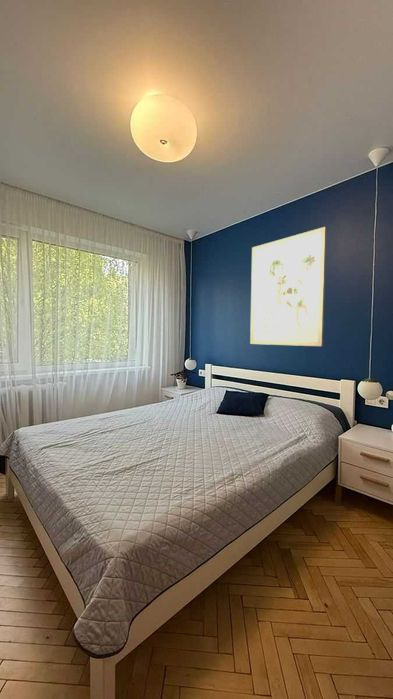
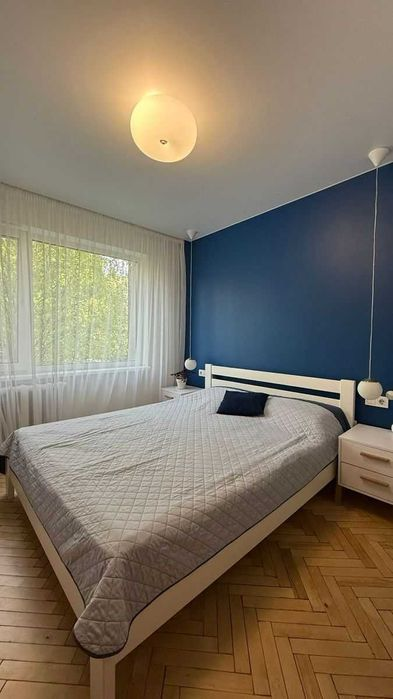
- wall art (284, 292)
